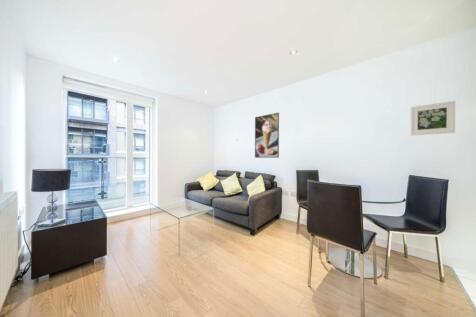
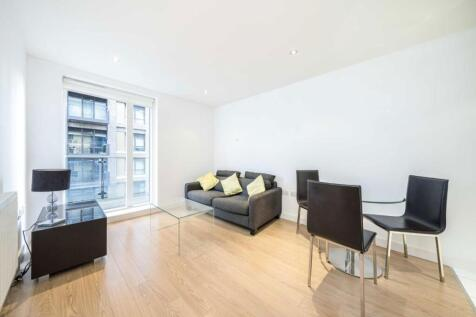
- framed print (431, 119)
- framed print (266, 136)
